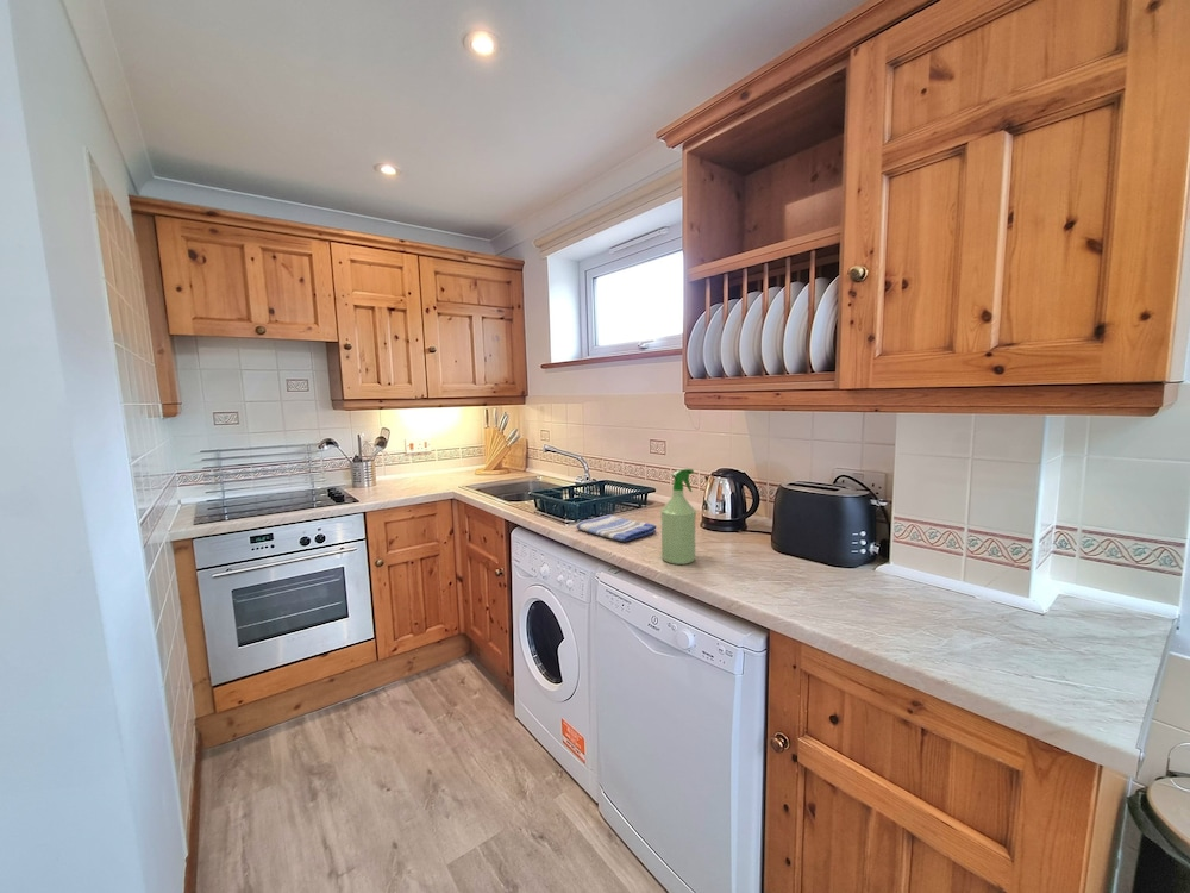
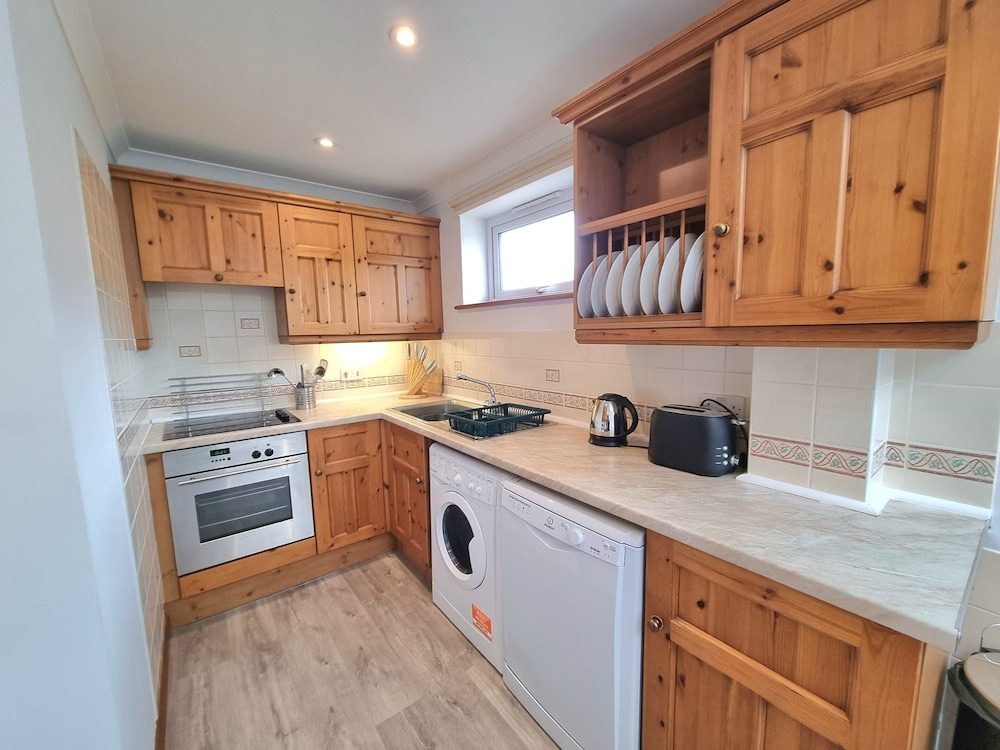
- dish towel (615, 526)
- spray bottle (678, 514)
